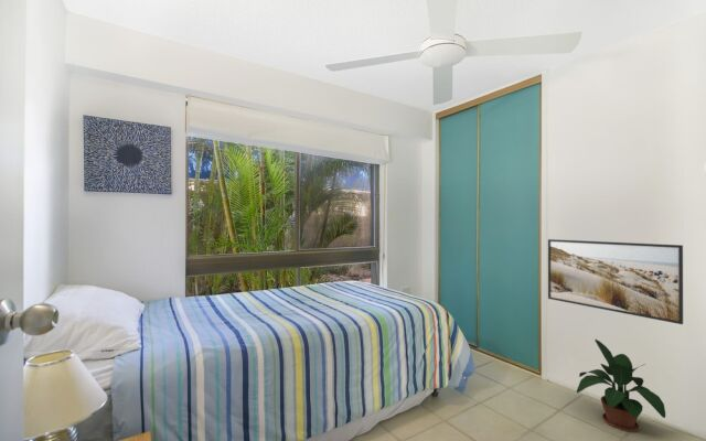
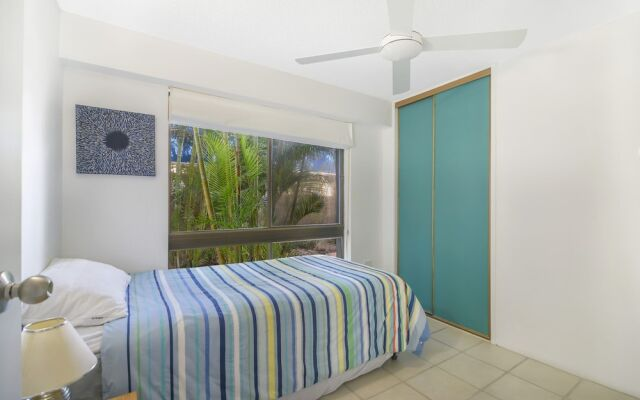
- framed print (606, 276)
- potted plant (620, 383)
